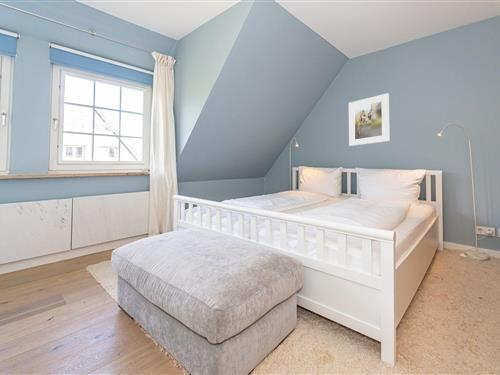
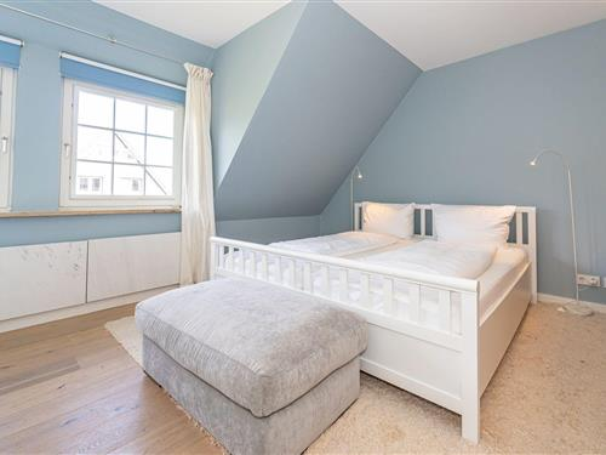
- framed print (368, 121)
